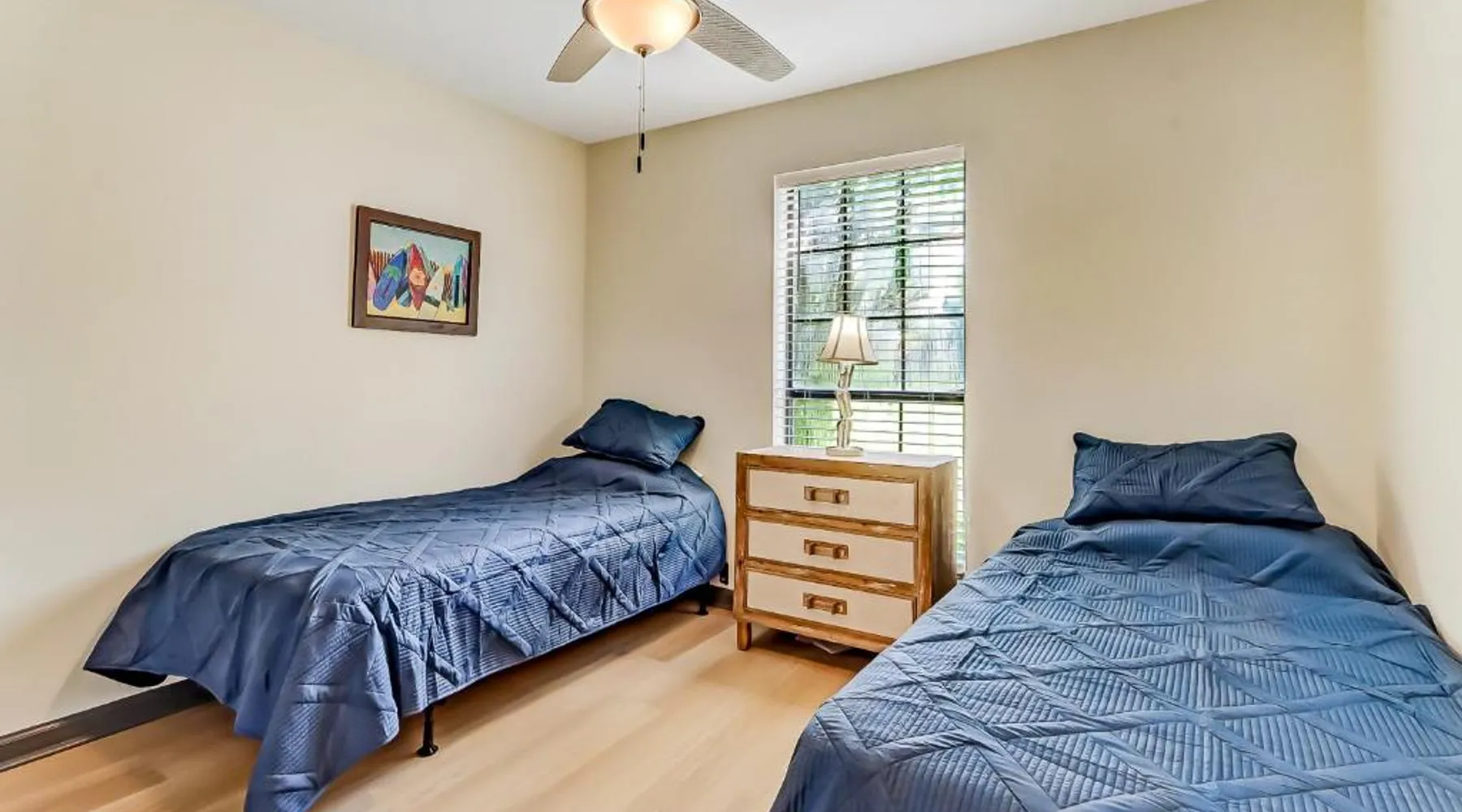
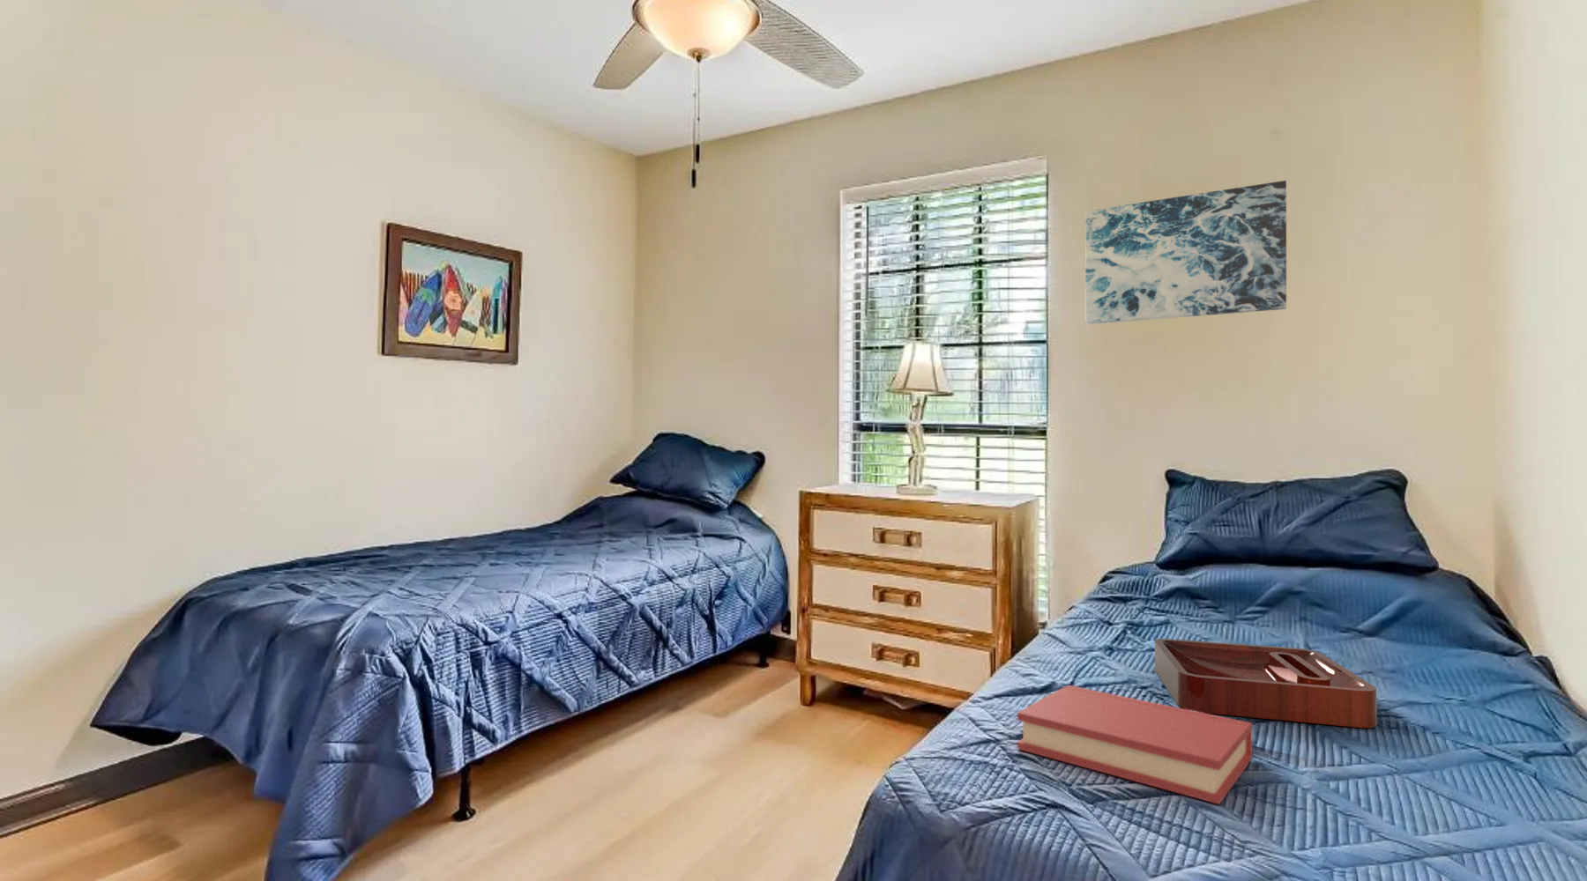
+ decorative tray (1253, 677)
+ hardback book (1133, 735)
+ wall art (1180, 257)
